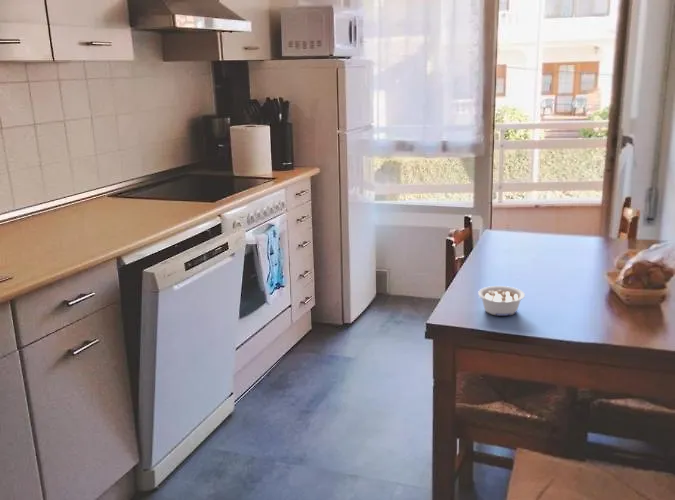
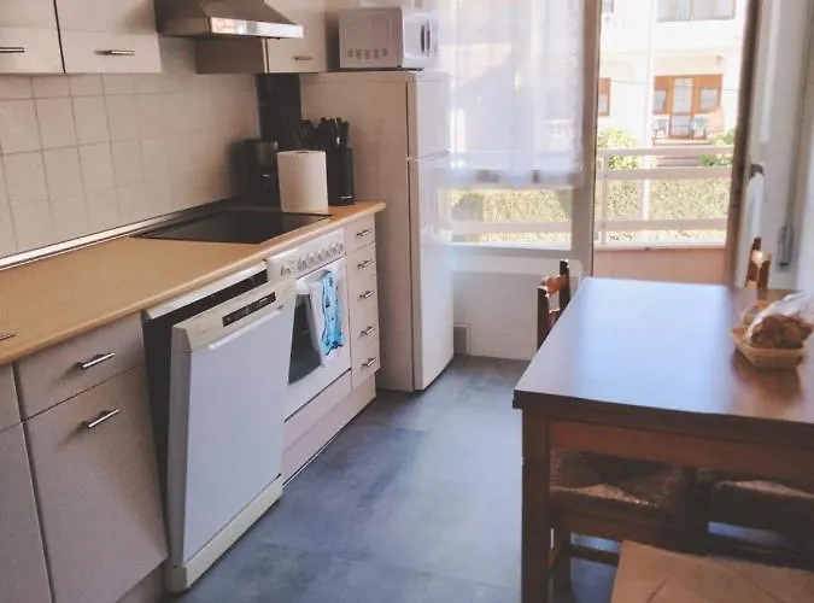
- legume (500, 300)
